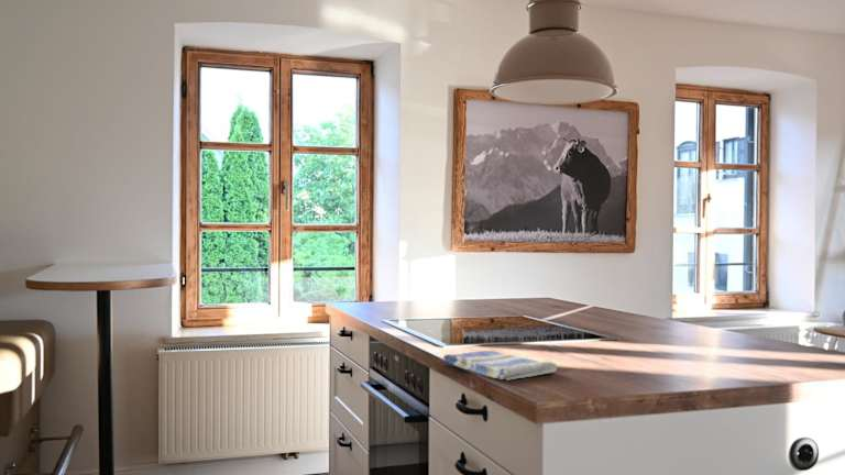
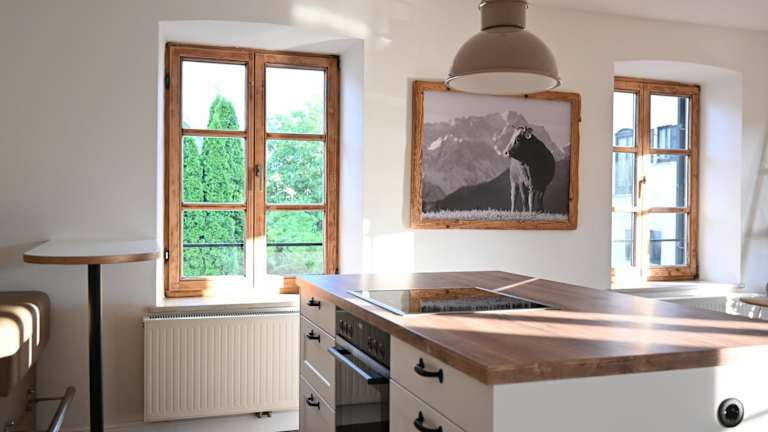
- dish towel (498, 362)
